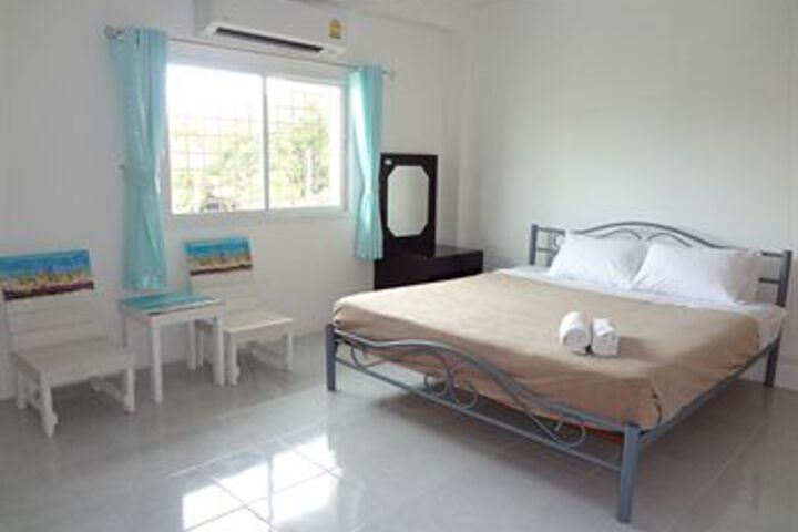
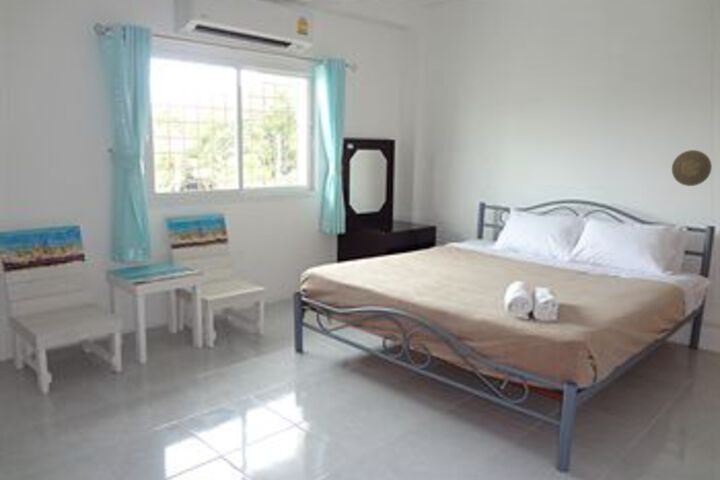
+ decorative plate (690, 168)
